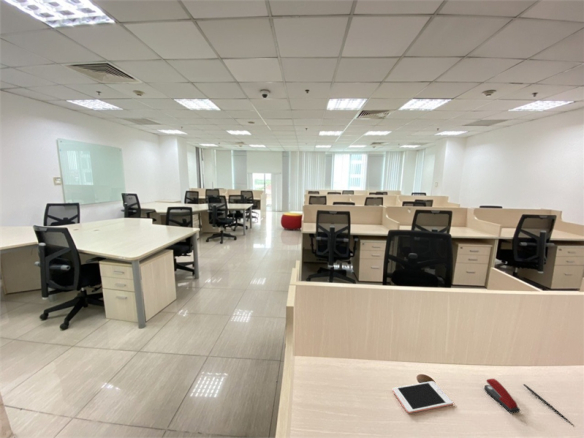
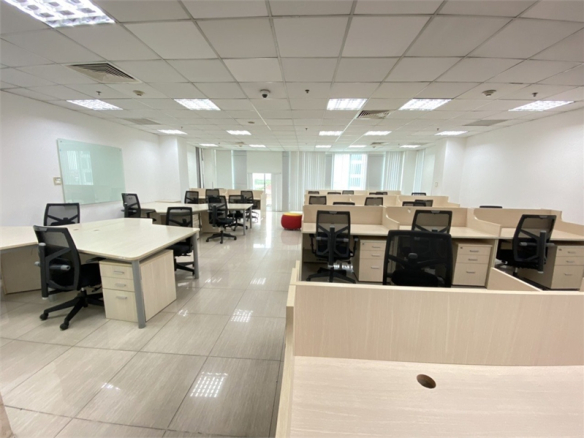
- cell phone (421, 396)
- pen (546, 403)
- stapler (500, 393)
